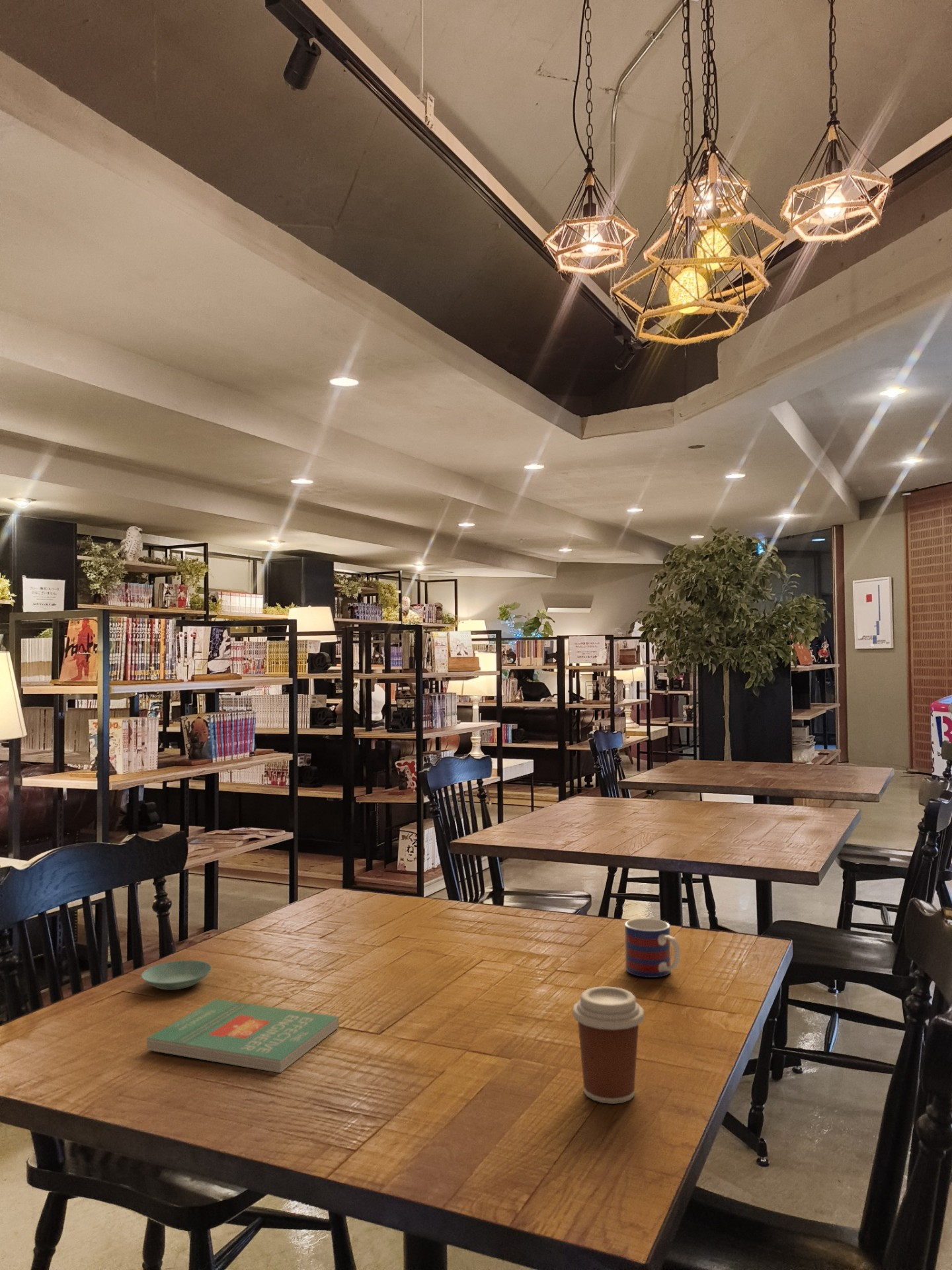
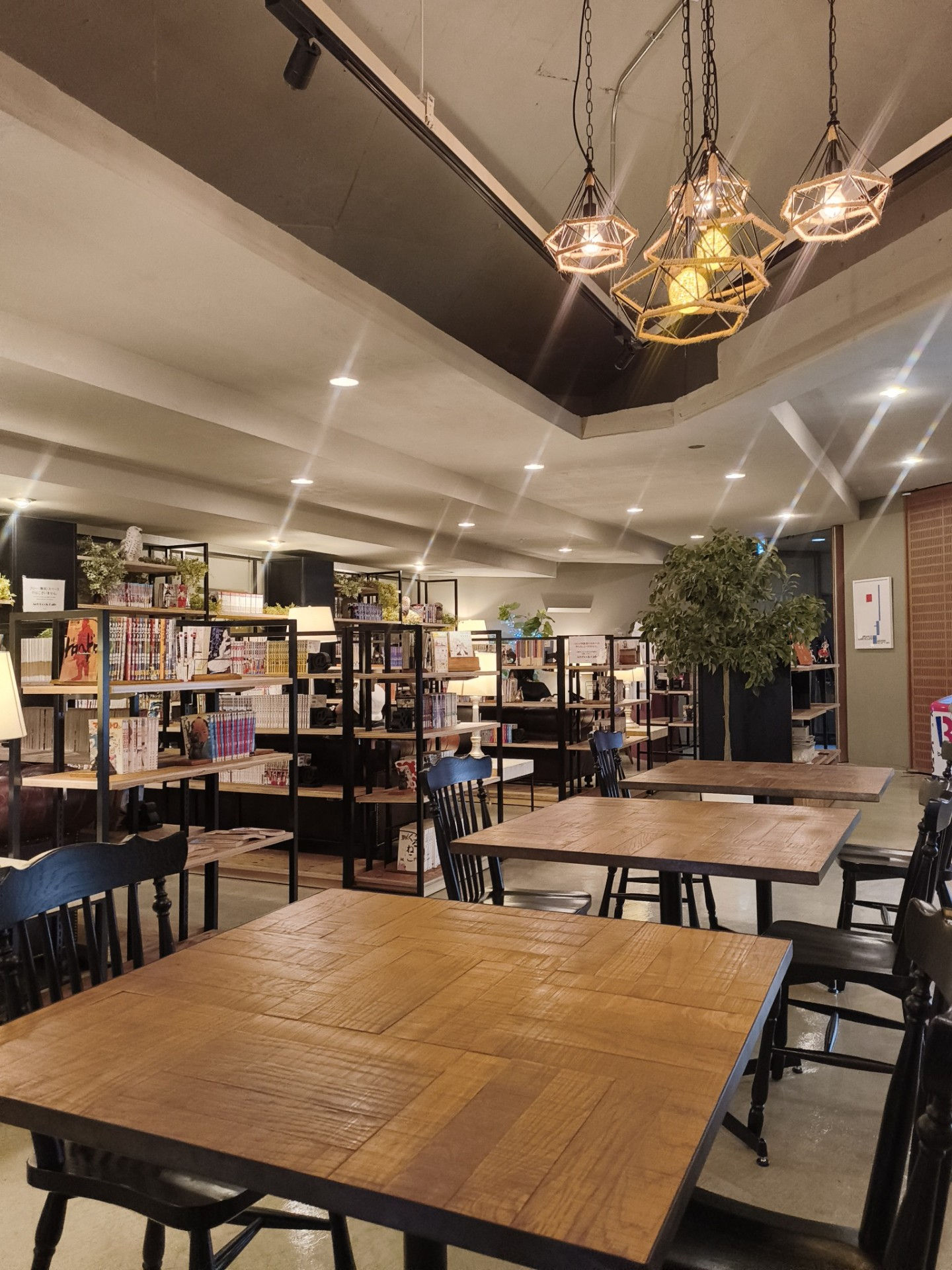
- saucer (177, 977)
- coffee cup (608, 1043)
- mug (654, 950)
- book (245, 1032)
